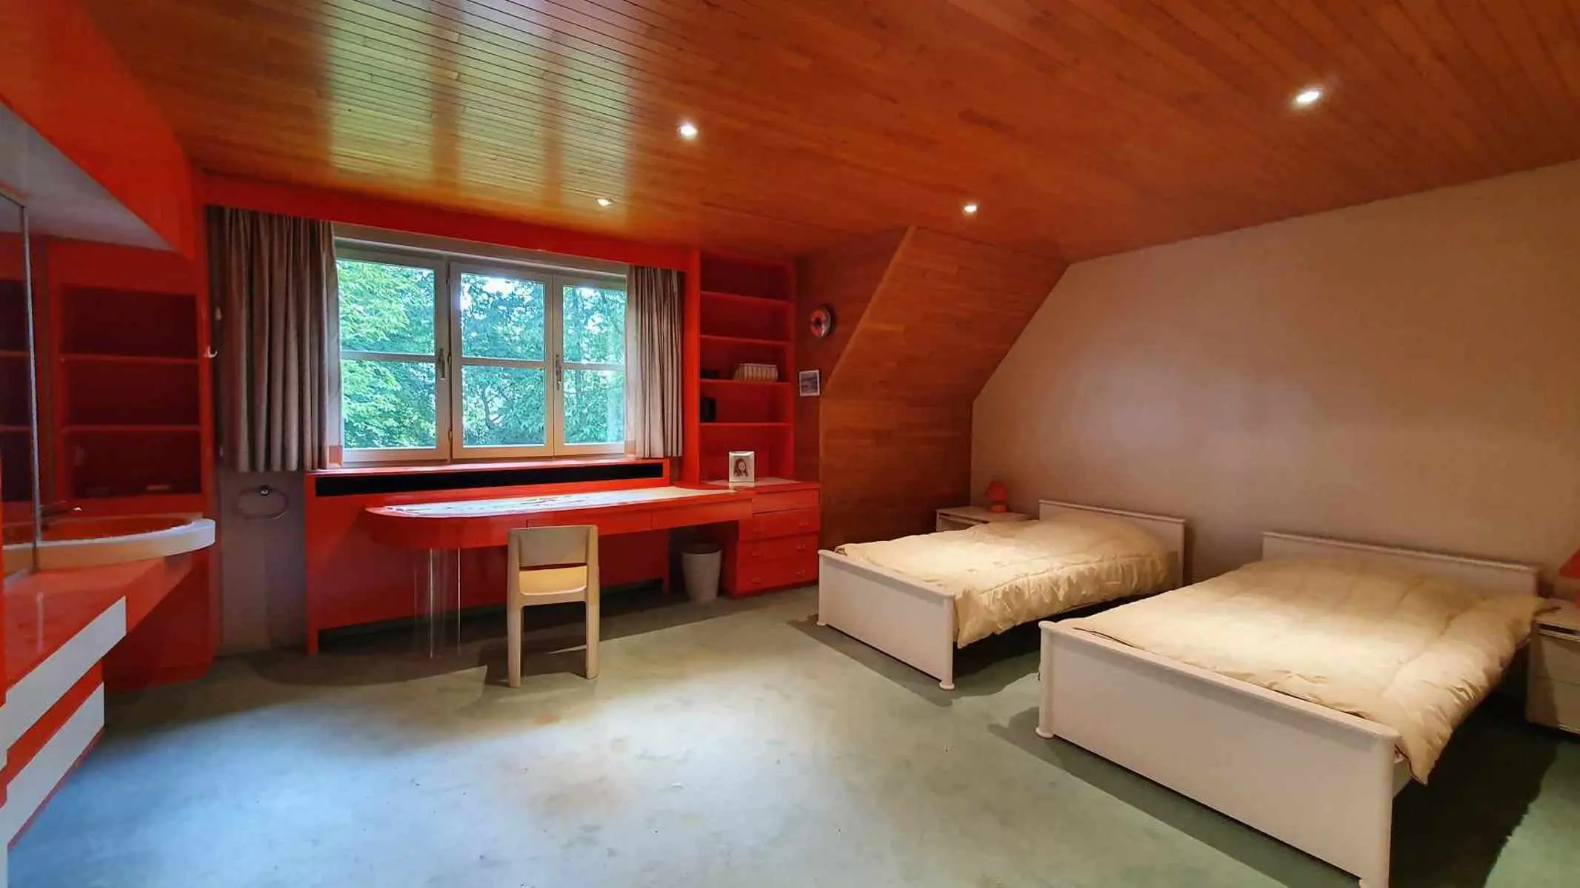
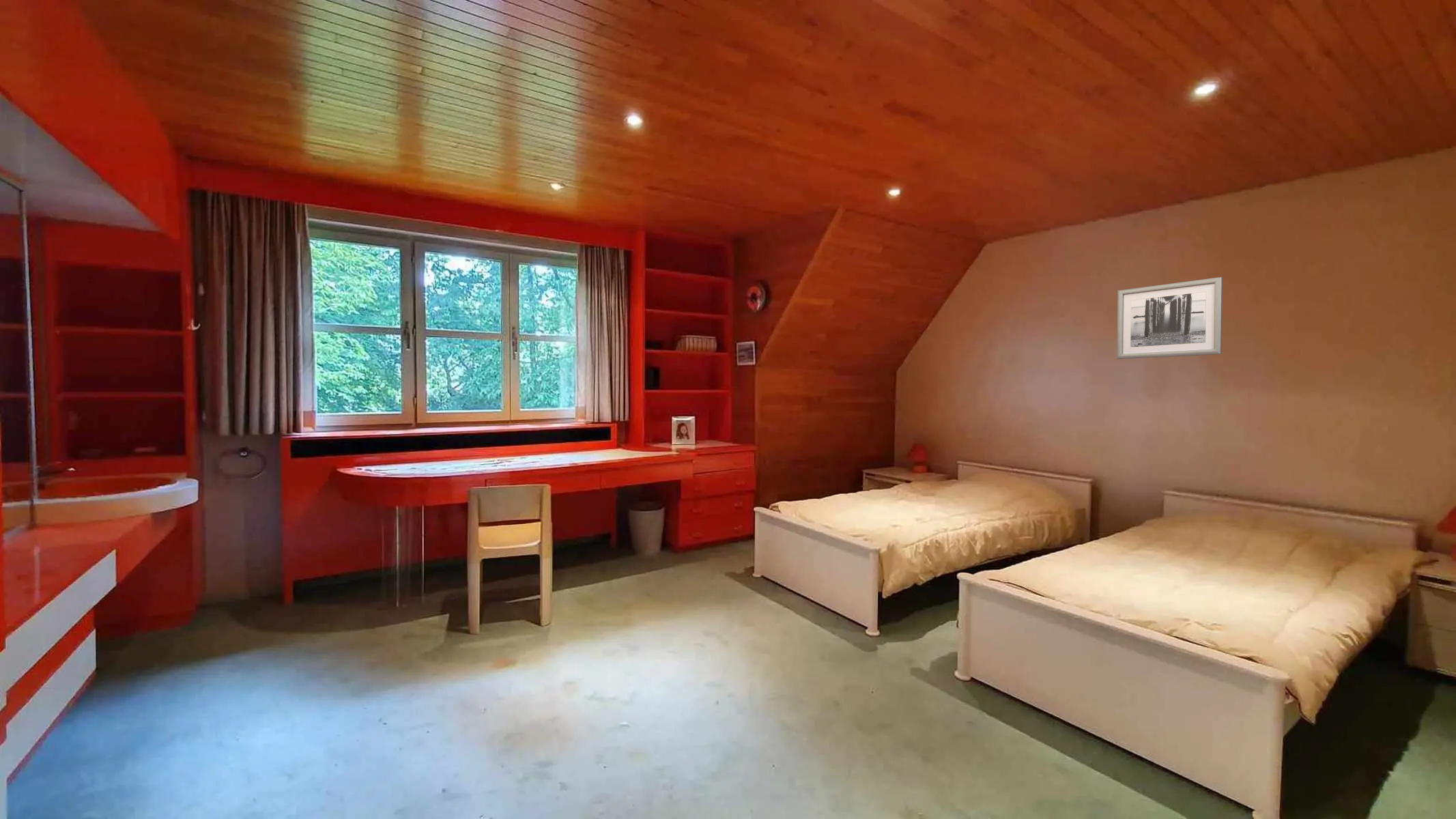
+ wall art (1167, 320)
